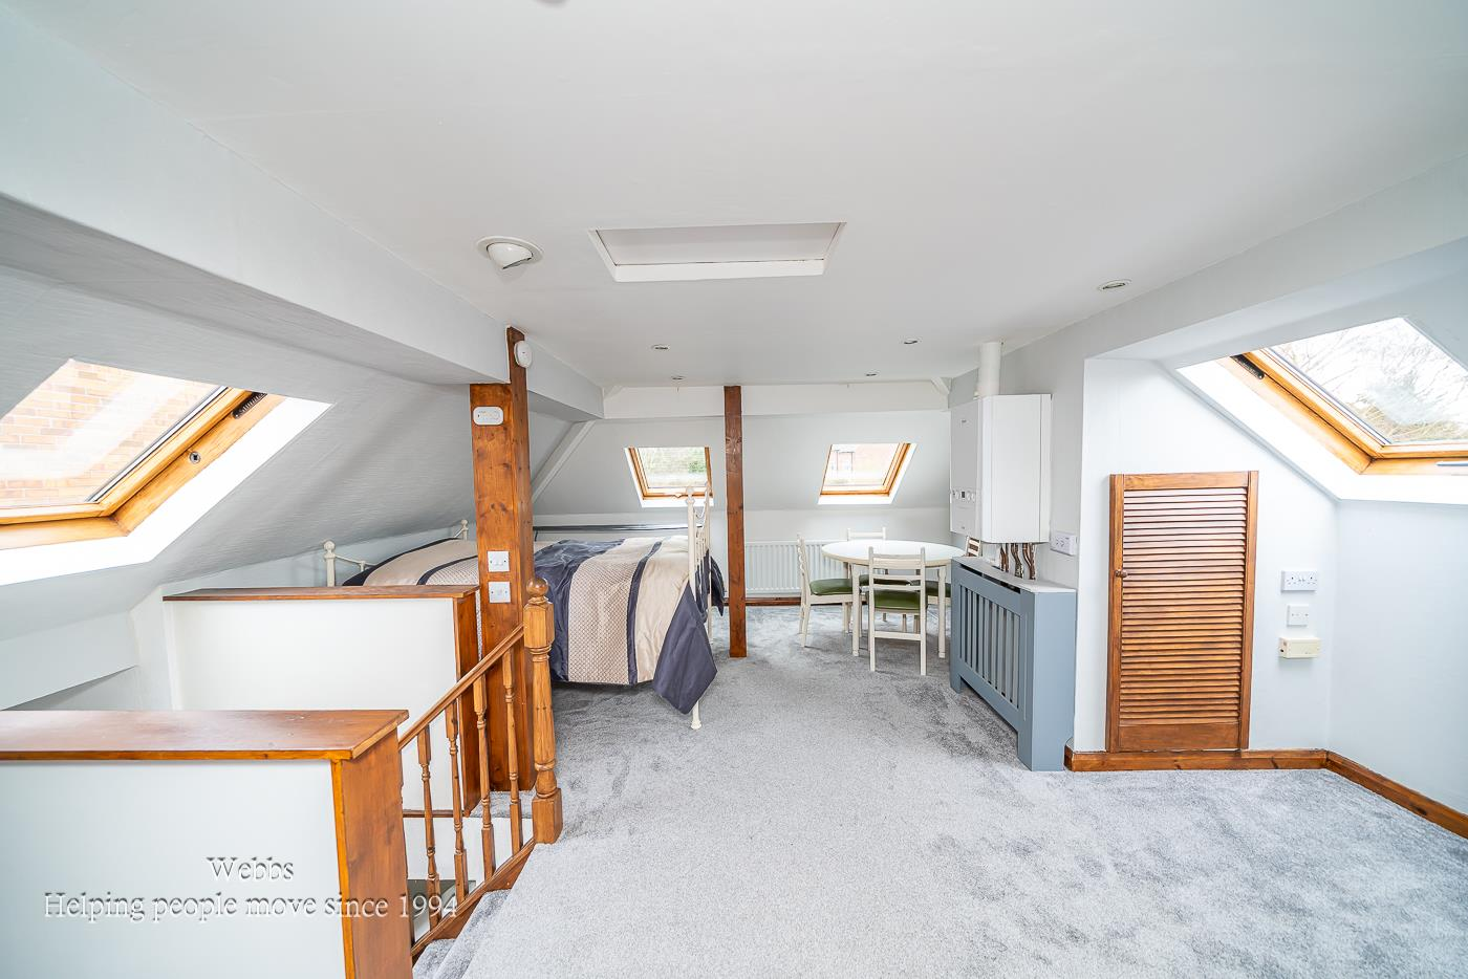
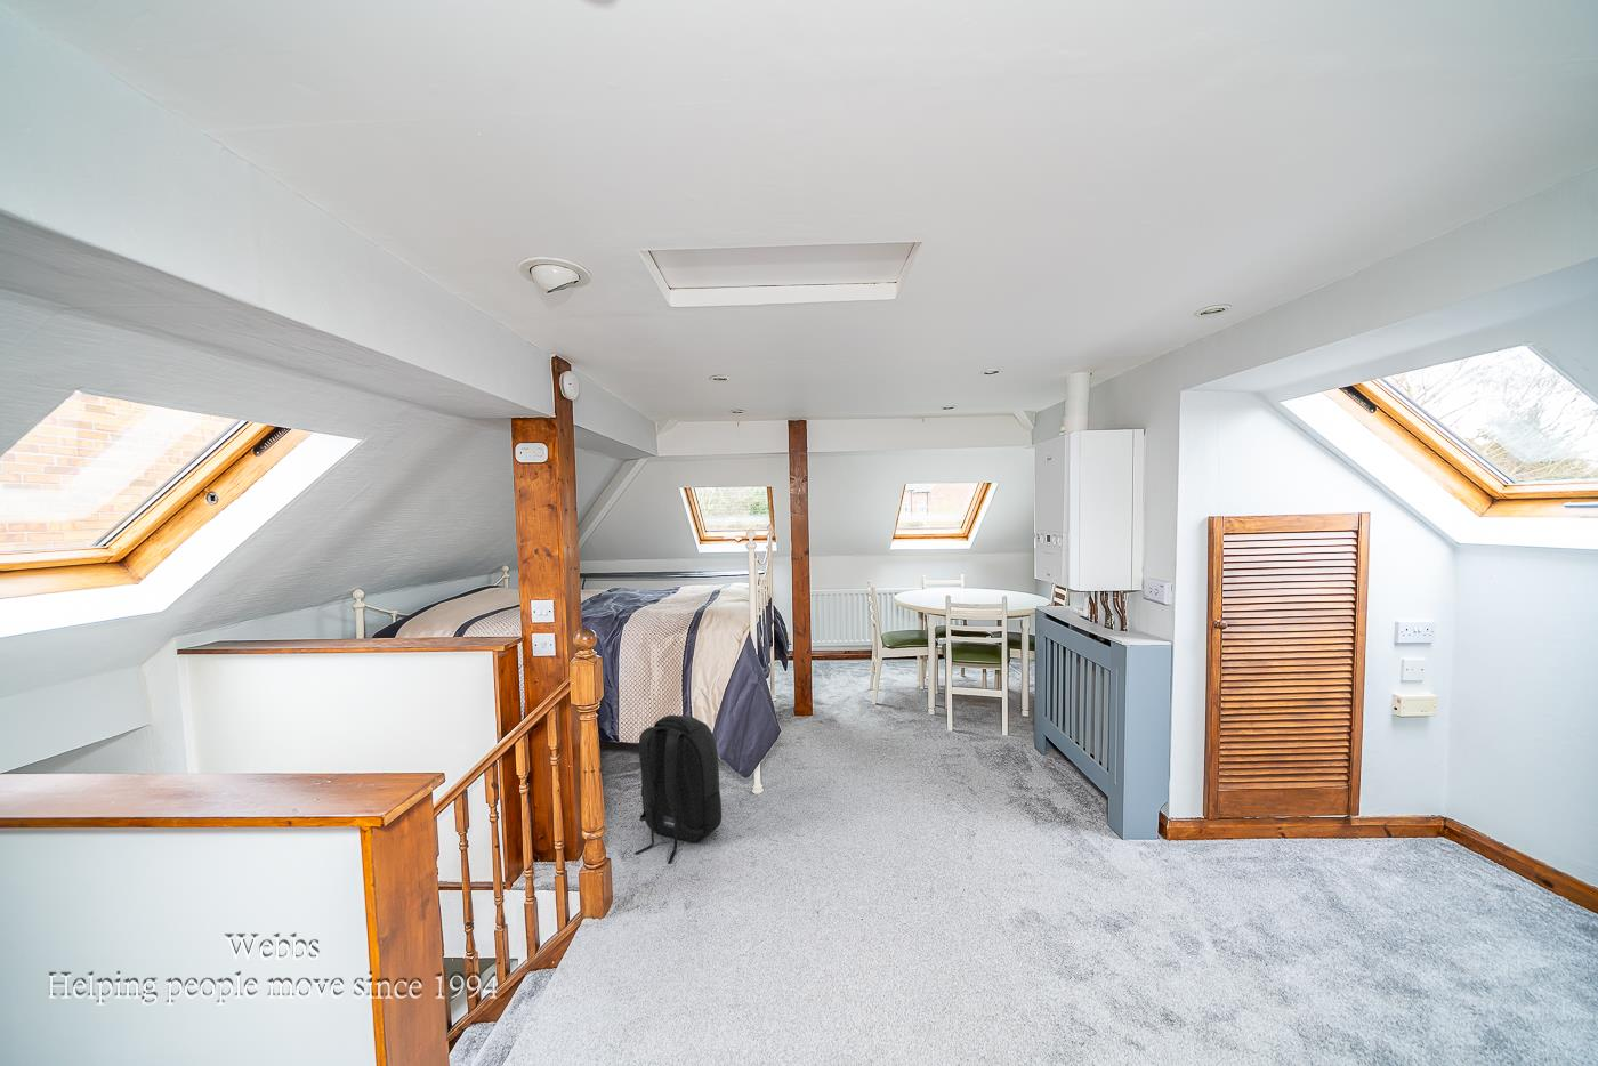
+ backpack (676, 776)
